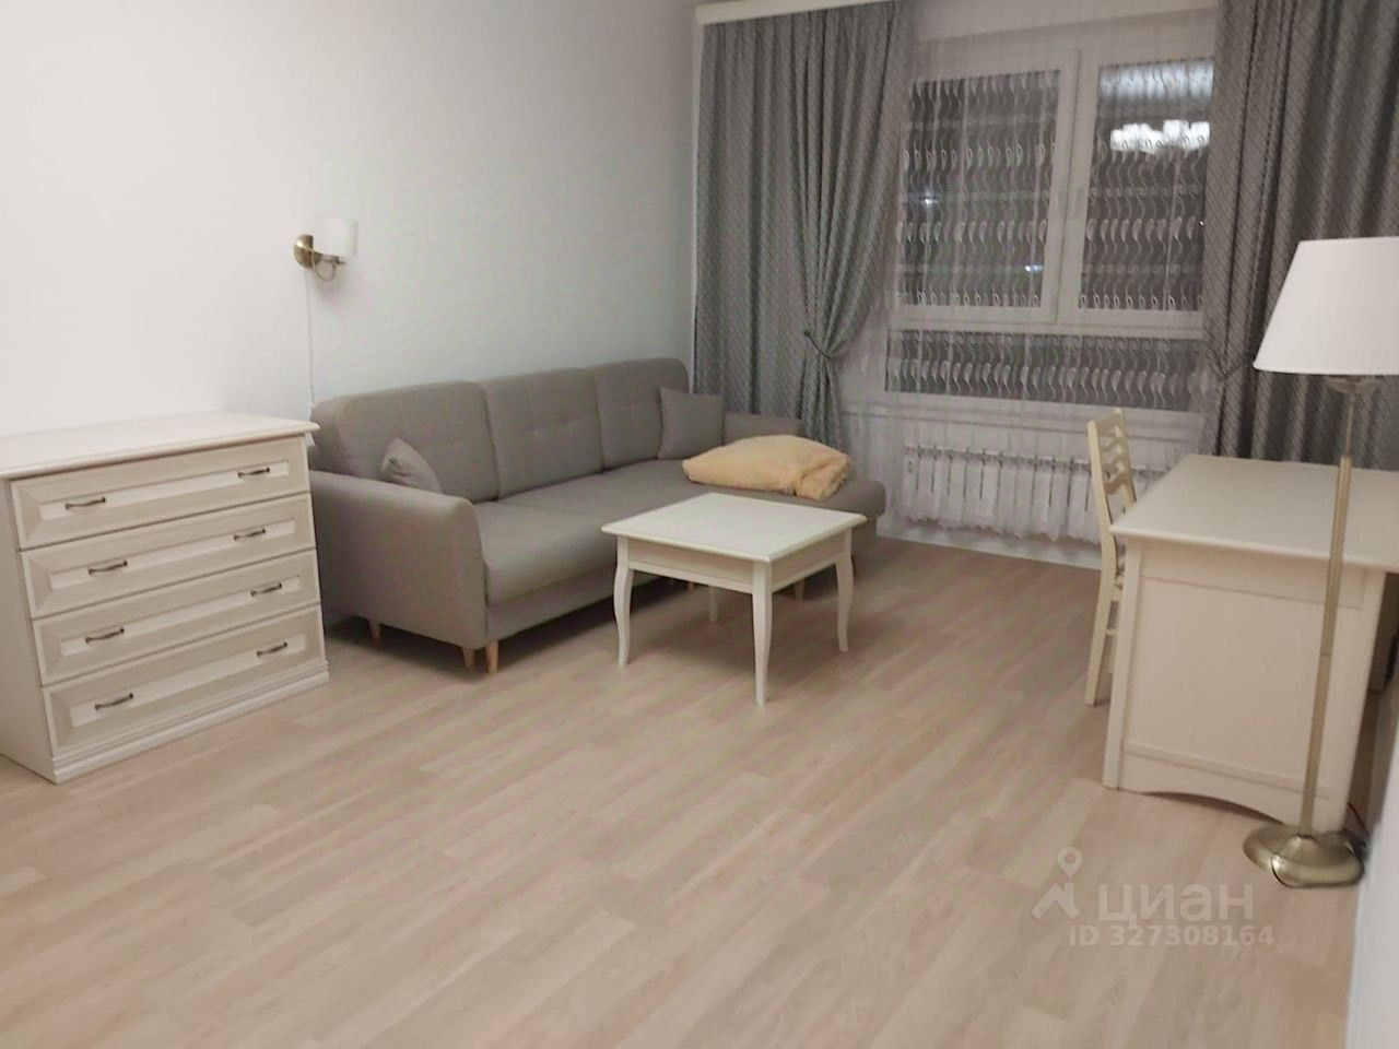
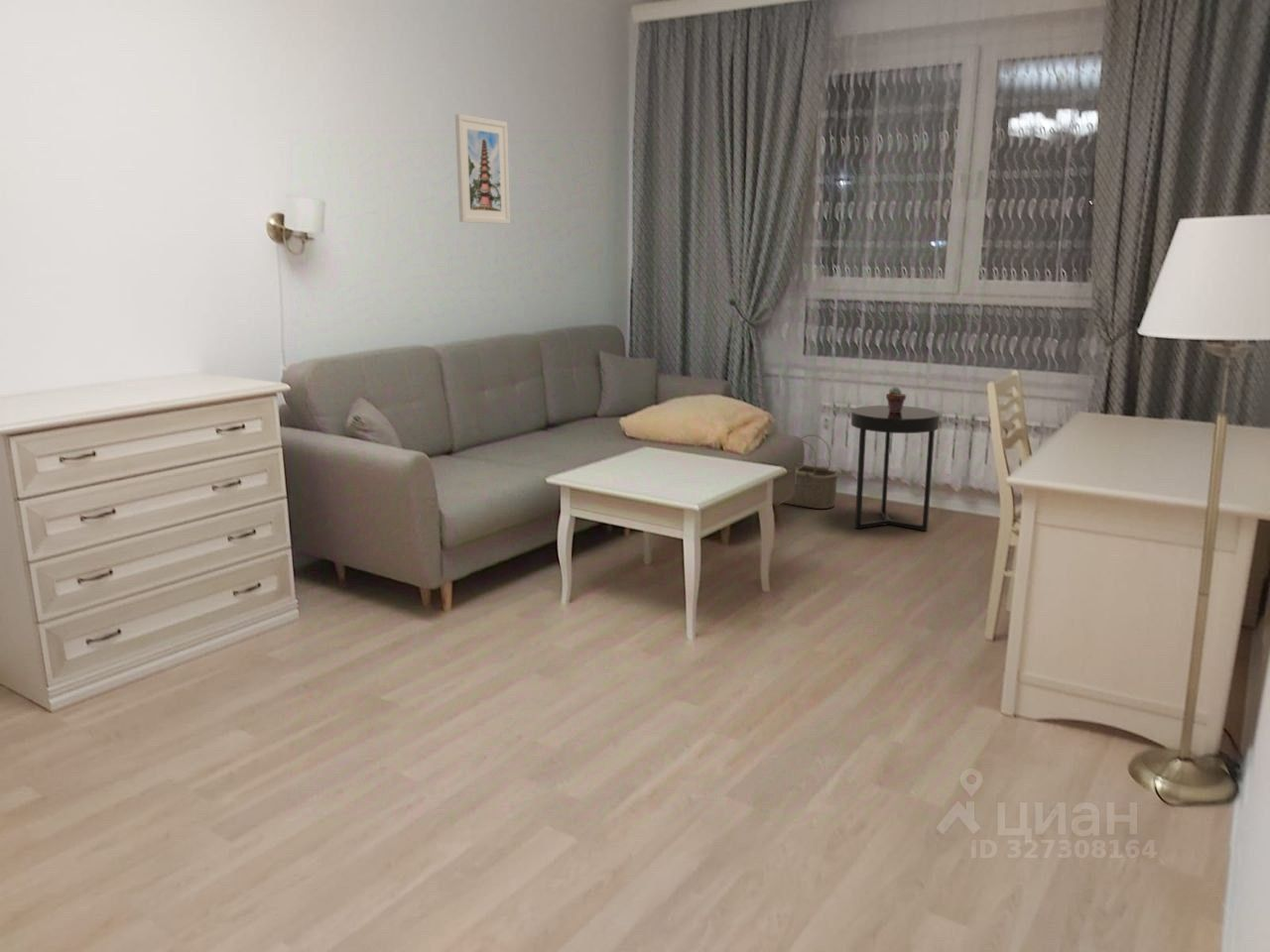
+ potted succulent (895, 399)
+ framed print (483, 171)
+ wicker basket (805, 470)
+ side table (887, 468)
